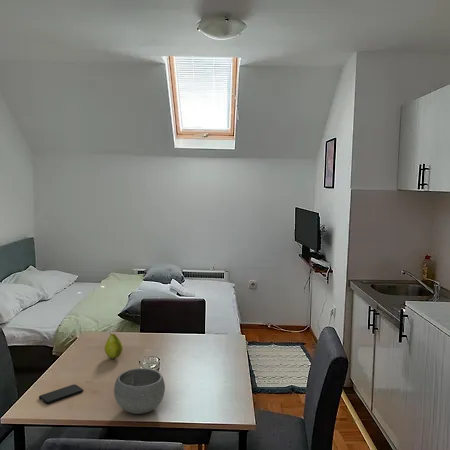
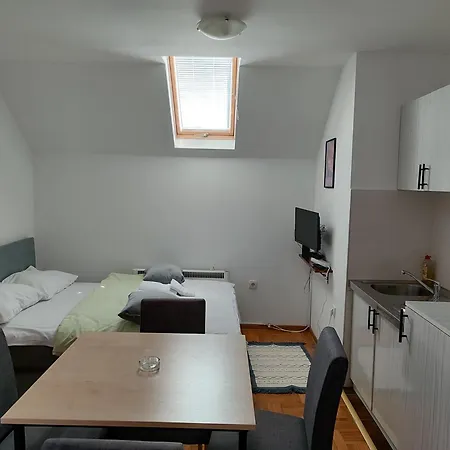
- fruit (113, 345)
- bowl (139, 393)
- smartphone (61, 393)
